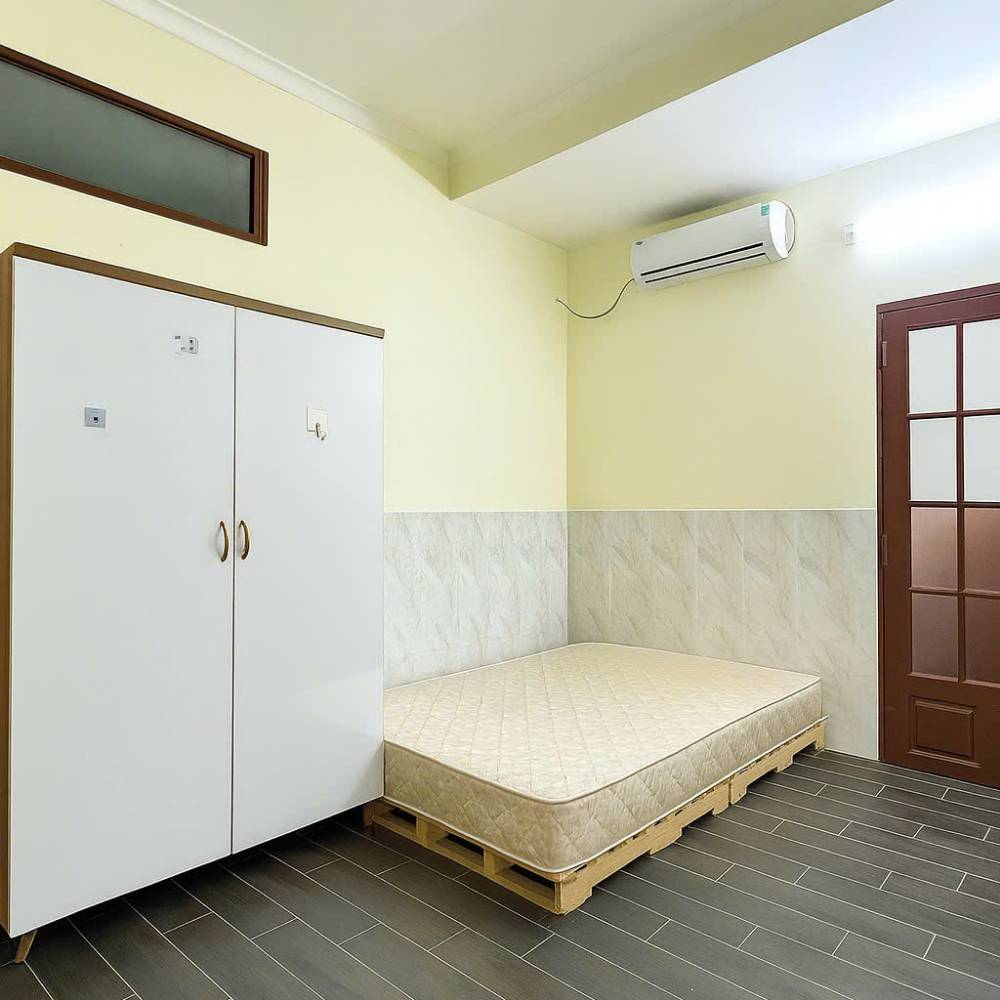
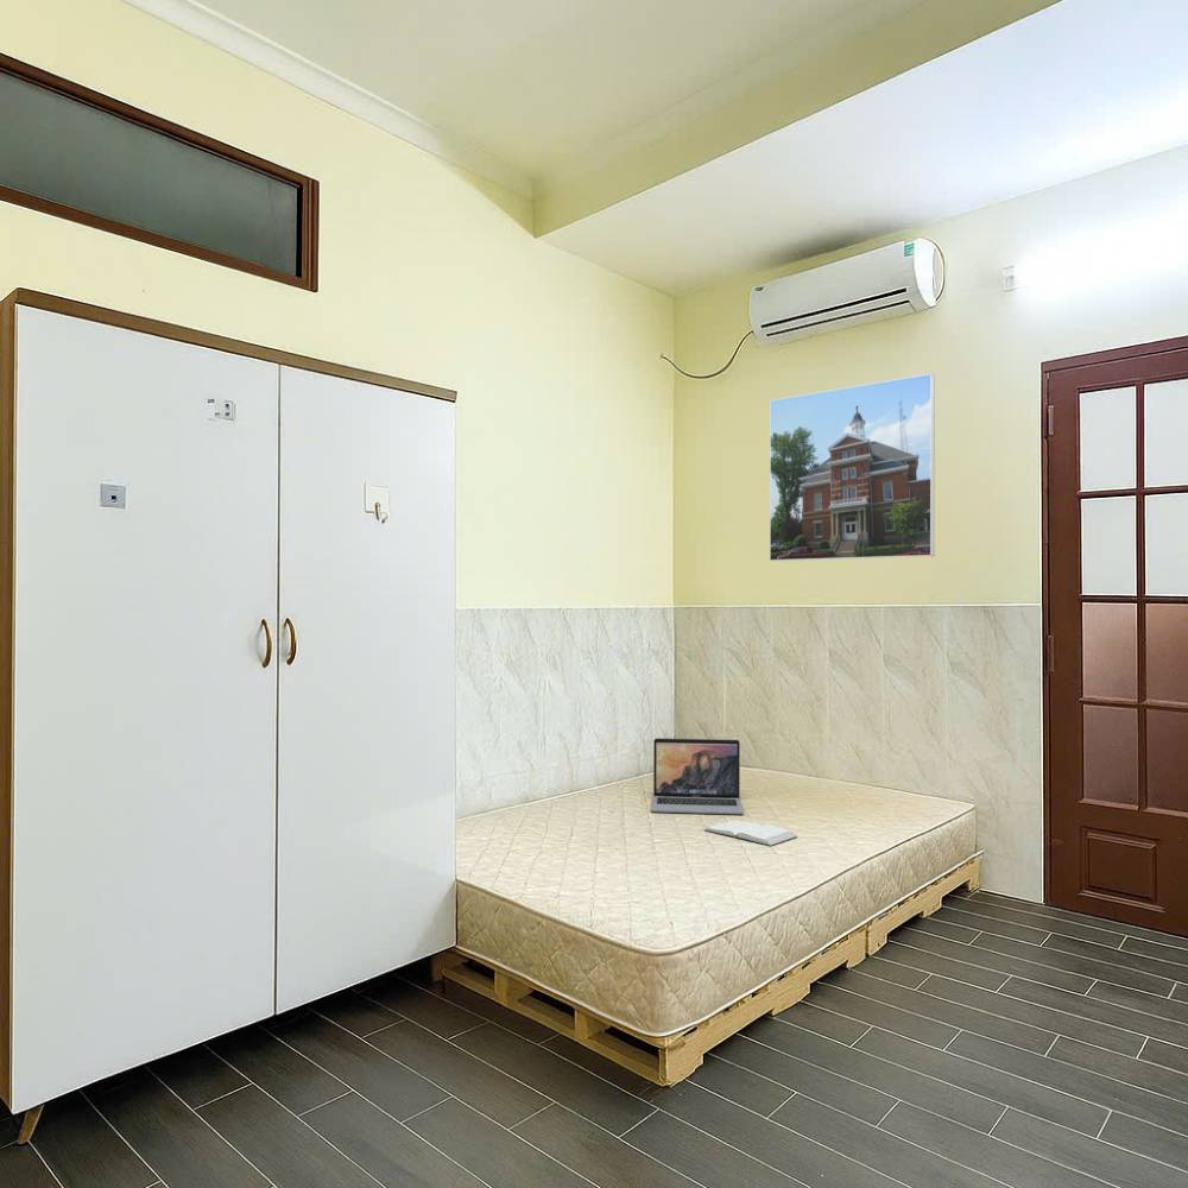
+ laptop (696, 775)
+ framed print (846, 473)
+ book (750, 829)
